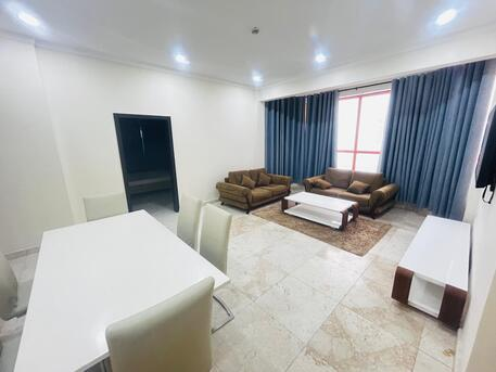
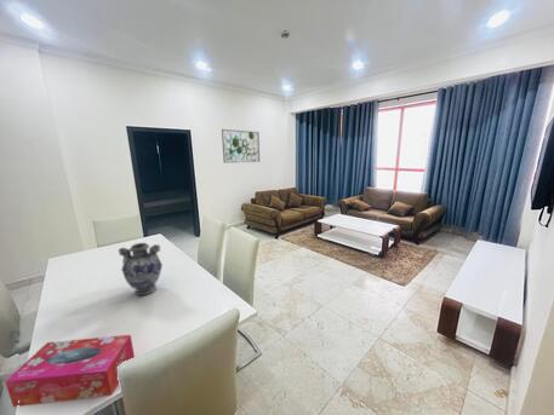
+ wall art (241, 146)
+ tissue box (78, 367)
+ decorative vase (142, 267)
